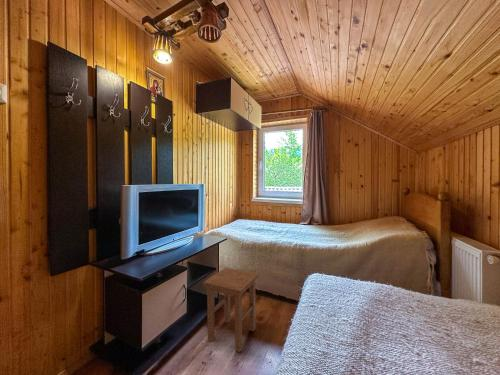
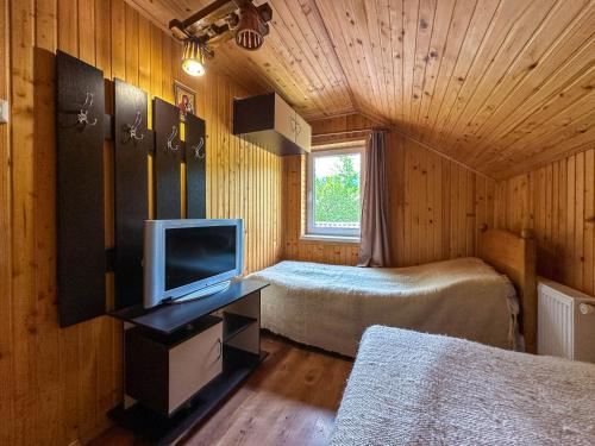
- stool (229, 305)
